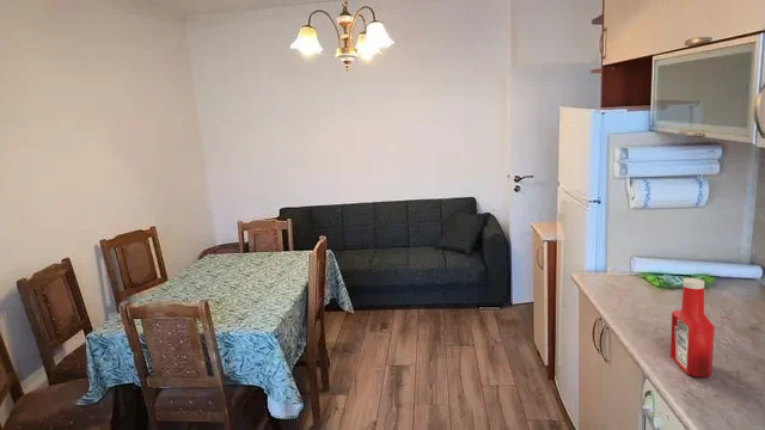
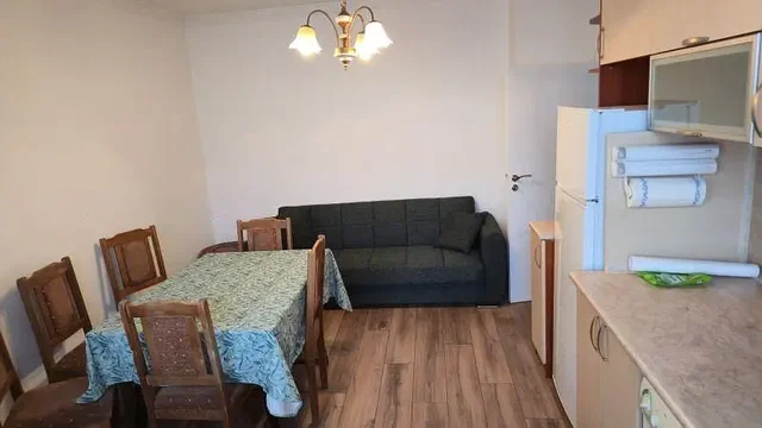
- soap bottle (691, 322)
